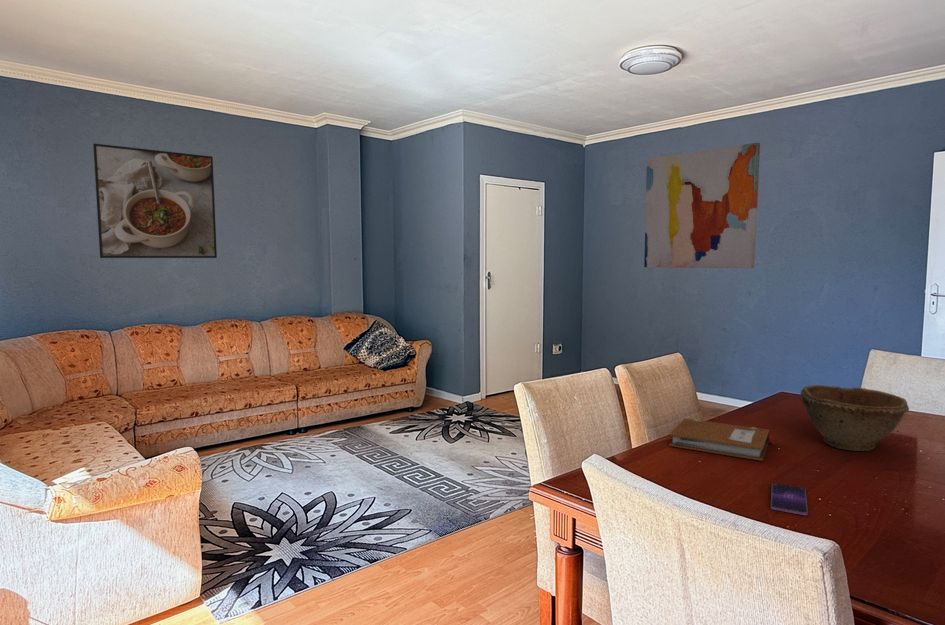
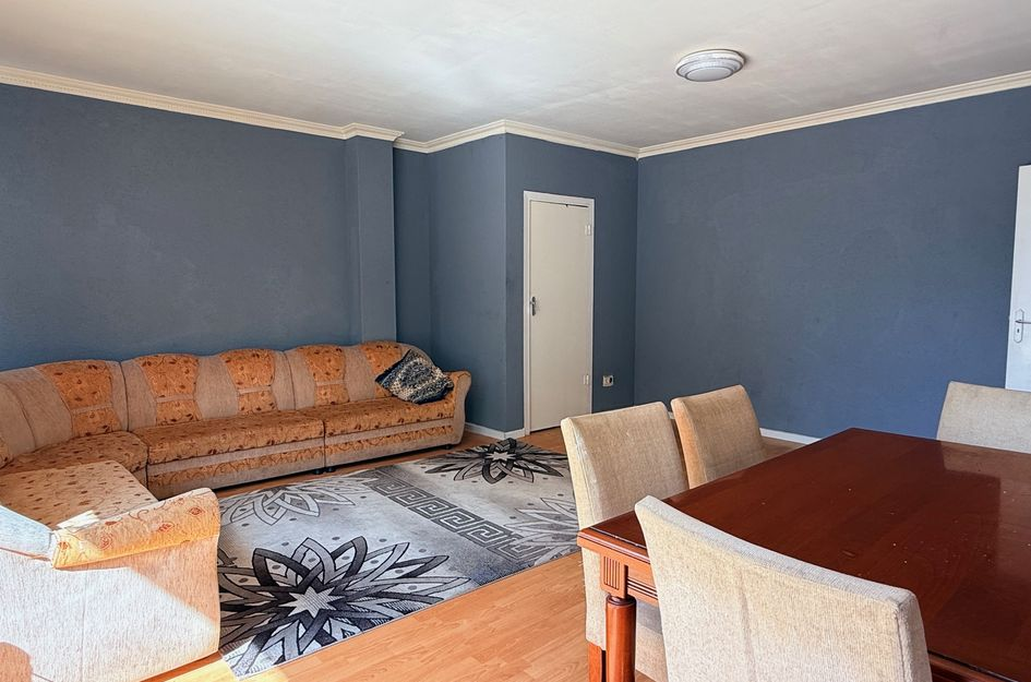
- bowl (852, 418)
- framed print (159, 204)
- notebook (722, 437)
- wall art (697, 210)
- smartphone (788, 498)
